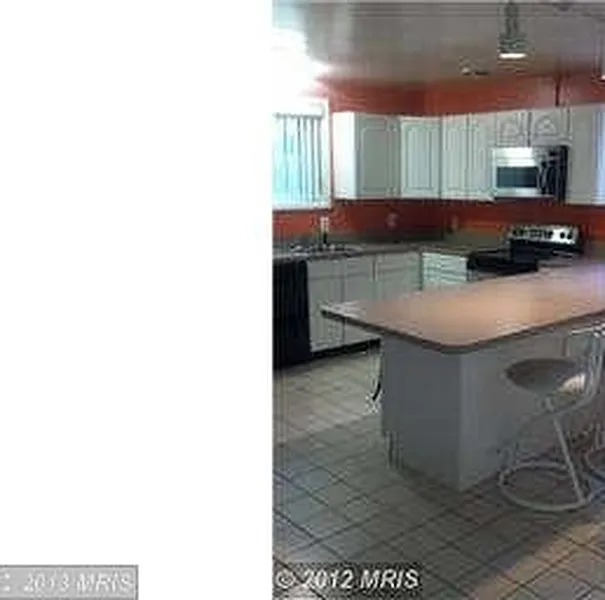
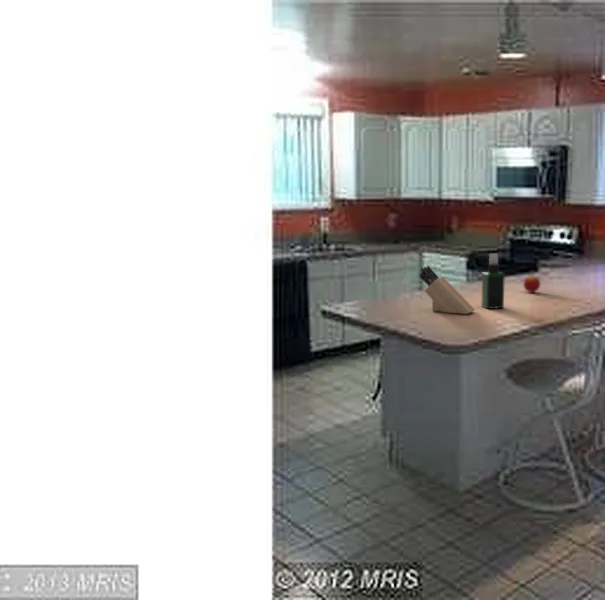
+ spray bottle (493, 280)
+ knife block (445, 289)
+ apple (531, 282)
